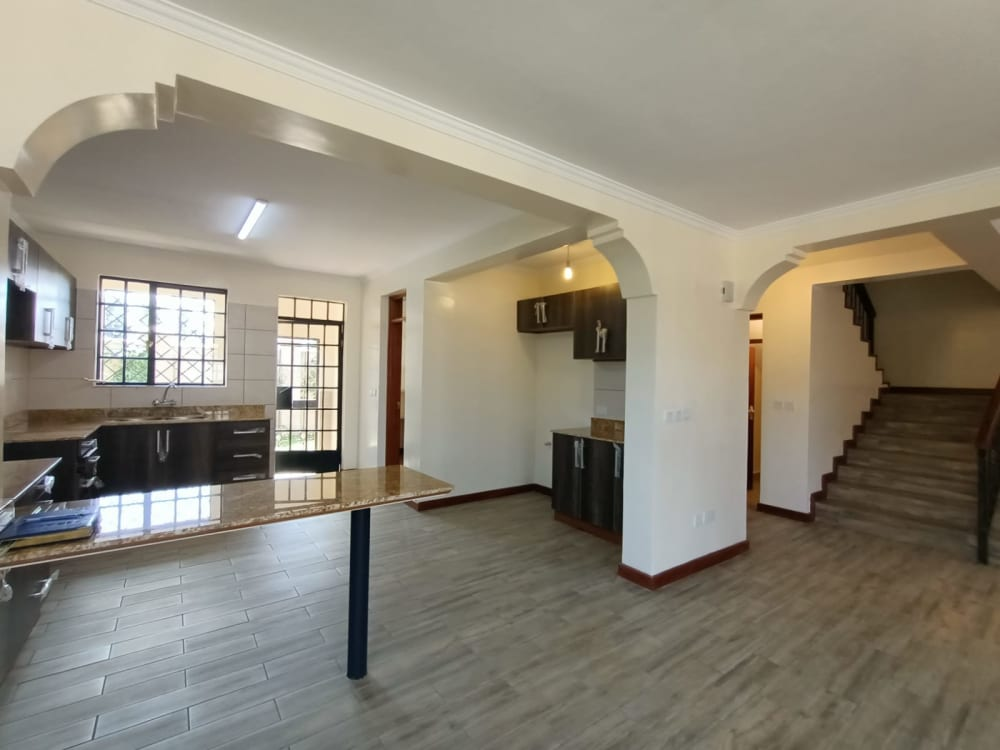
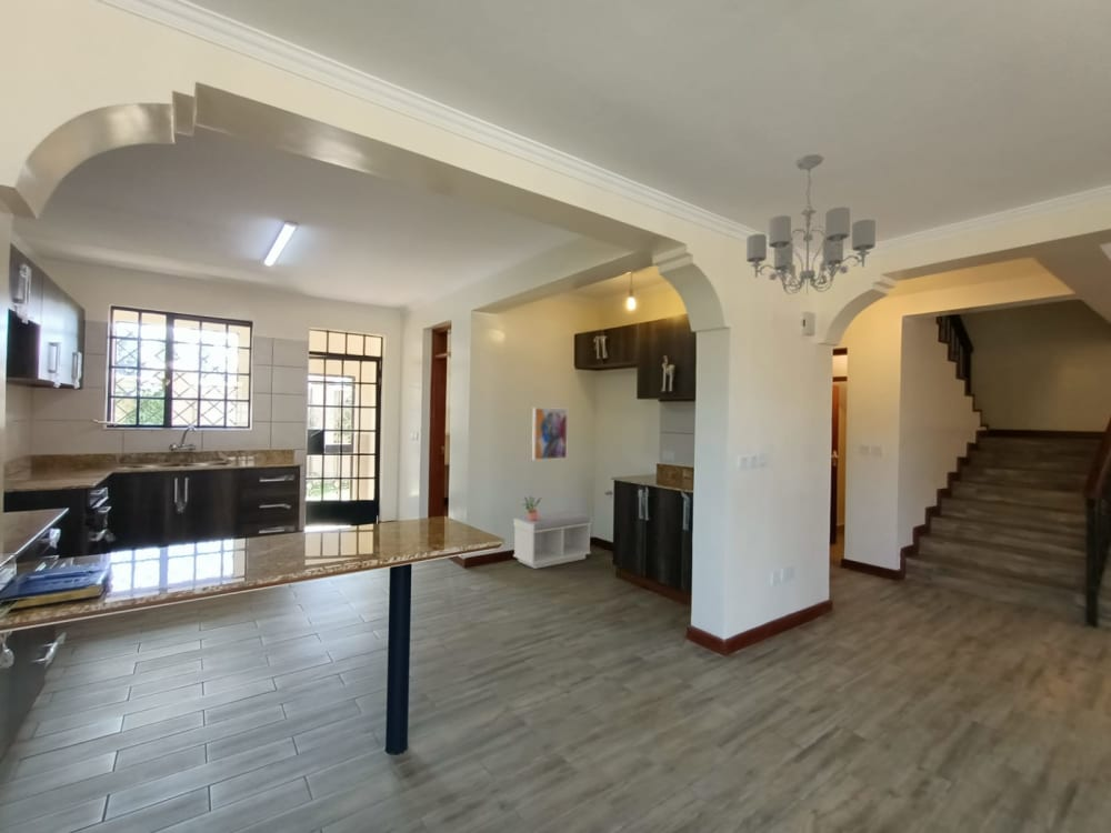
+ chandelier (808, 225)
+ potted plant (533, 505)
+ wall art (550, 433)
+ bench (552, 538)
